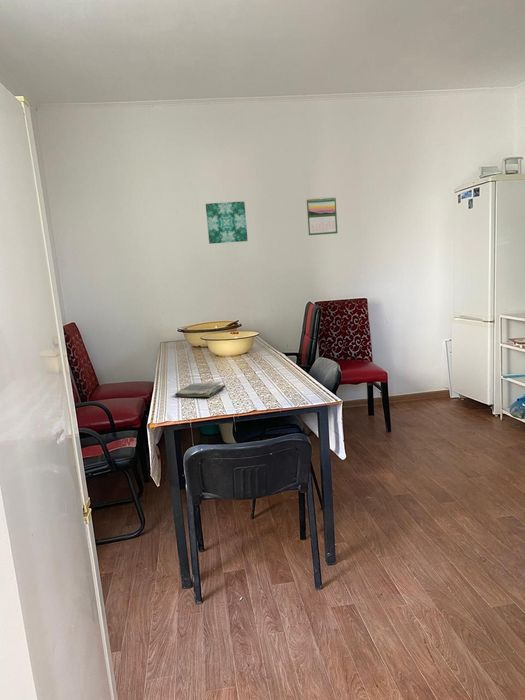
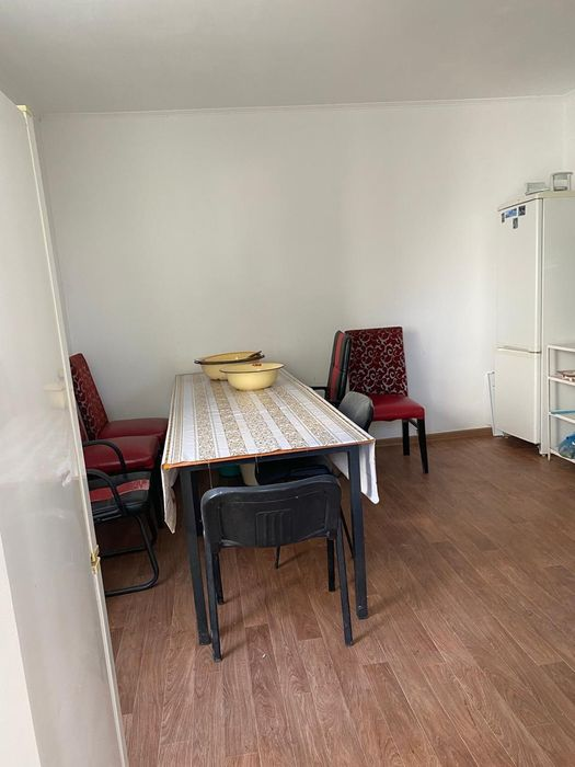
- wall art (226, 222)
- calendar (322, 215)
- dish towel (201, 388)
